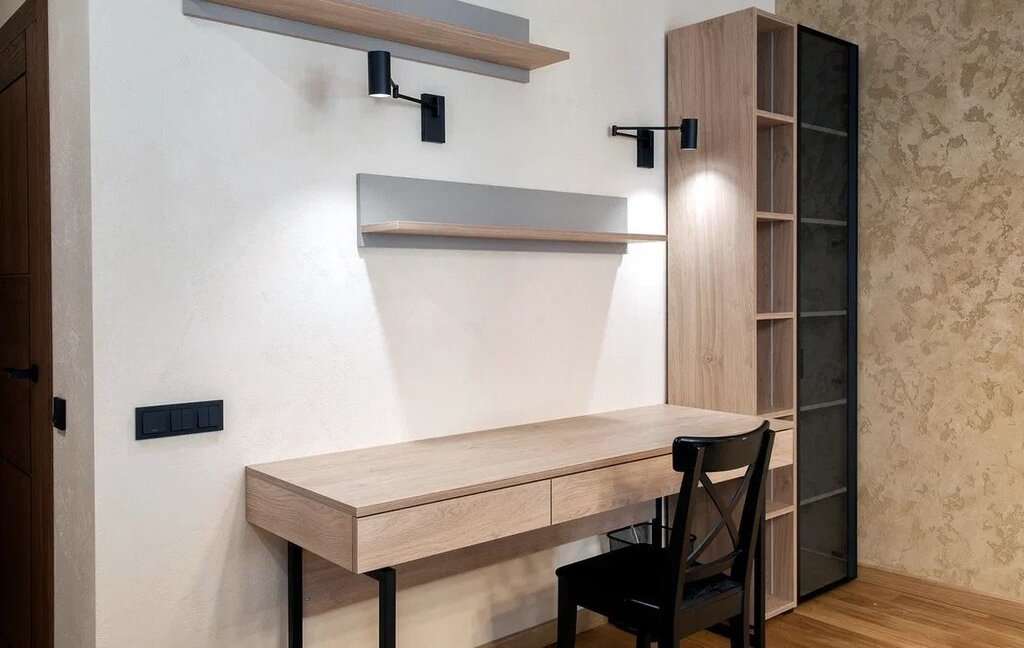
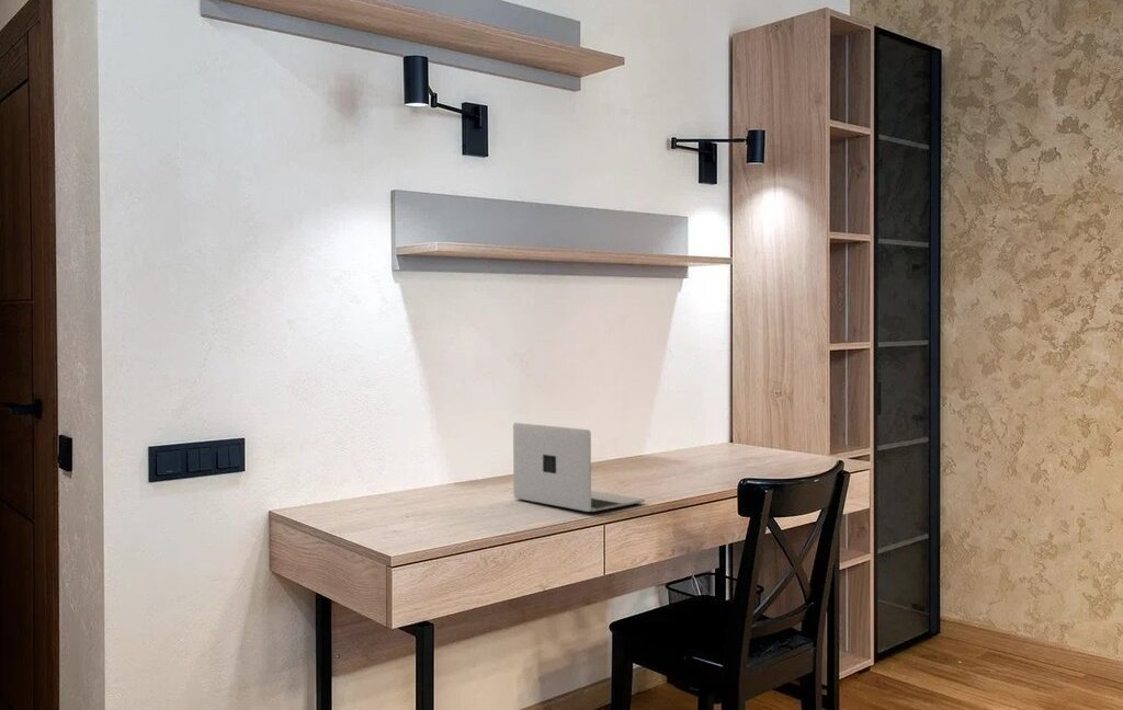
+ laptop (578, 462)
